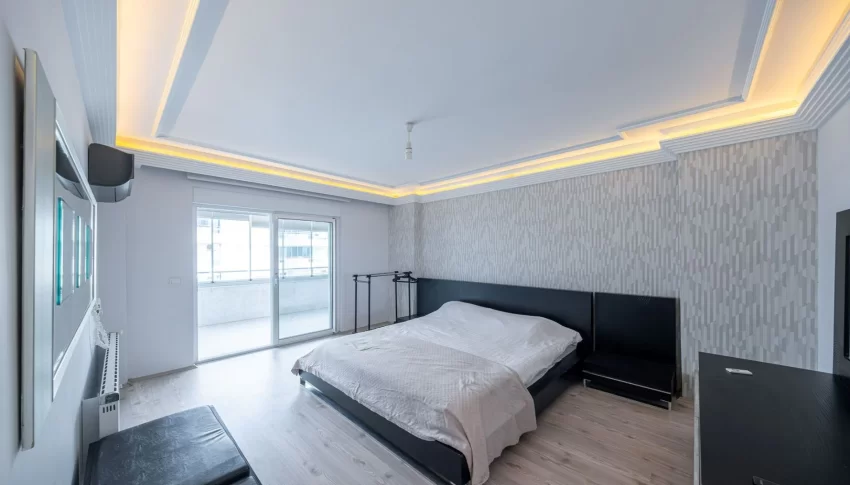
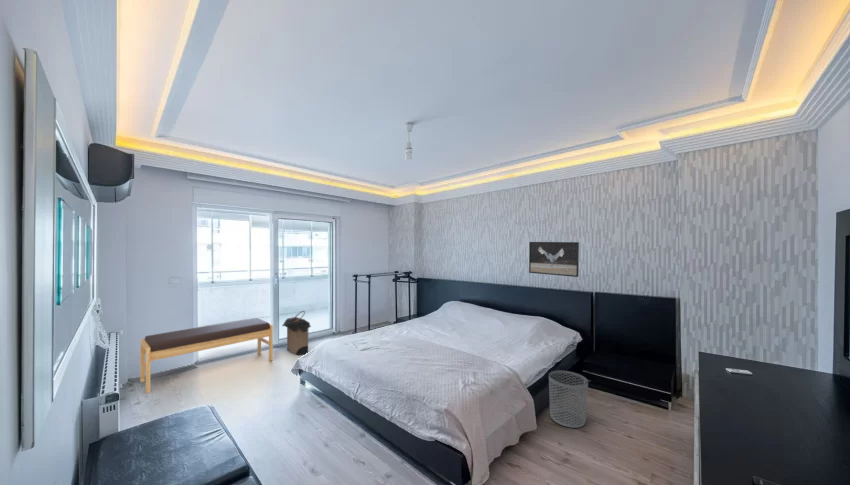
+ bench (212, 347)
+ waste bin (567, 398)
+ laundry hamper (296, 330)
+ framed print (552, 258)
